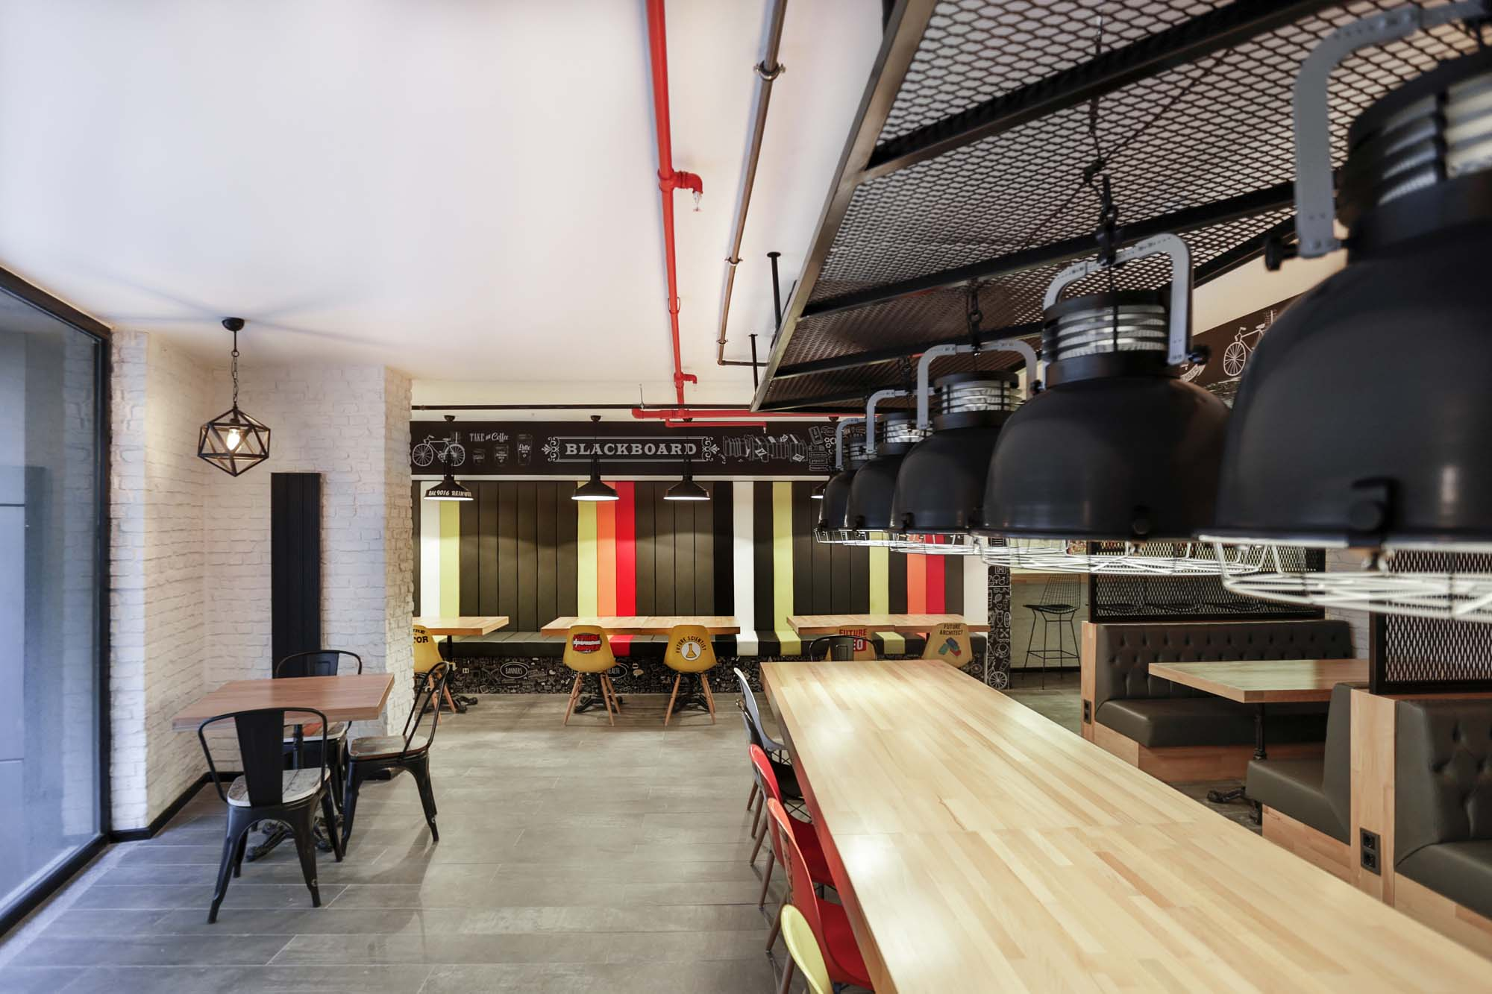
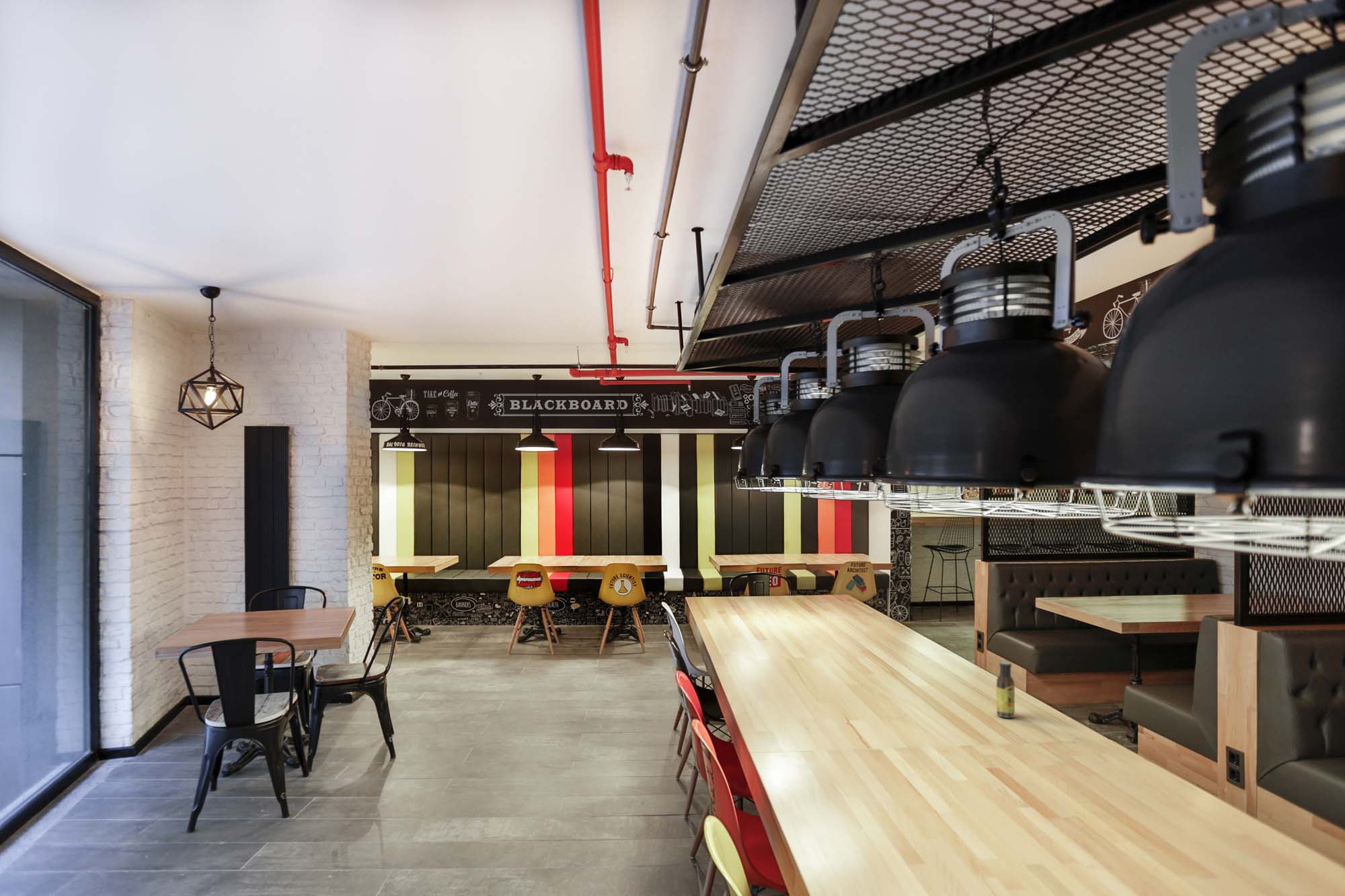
+ sauce bottle (1005, 689)
